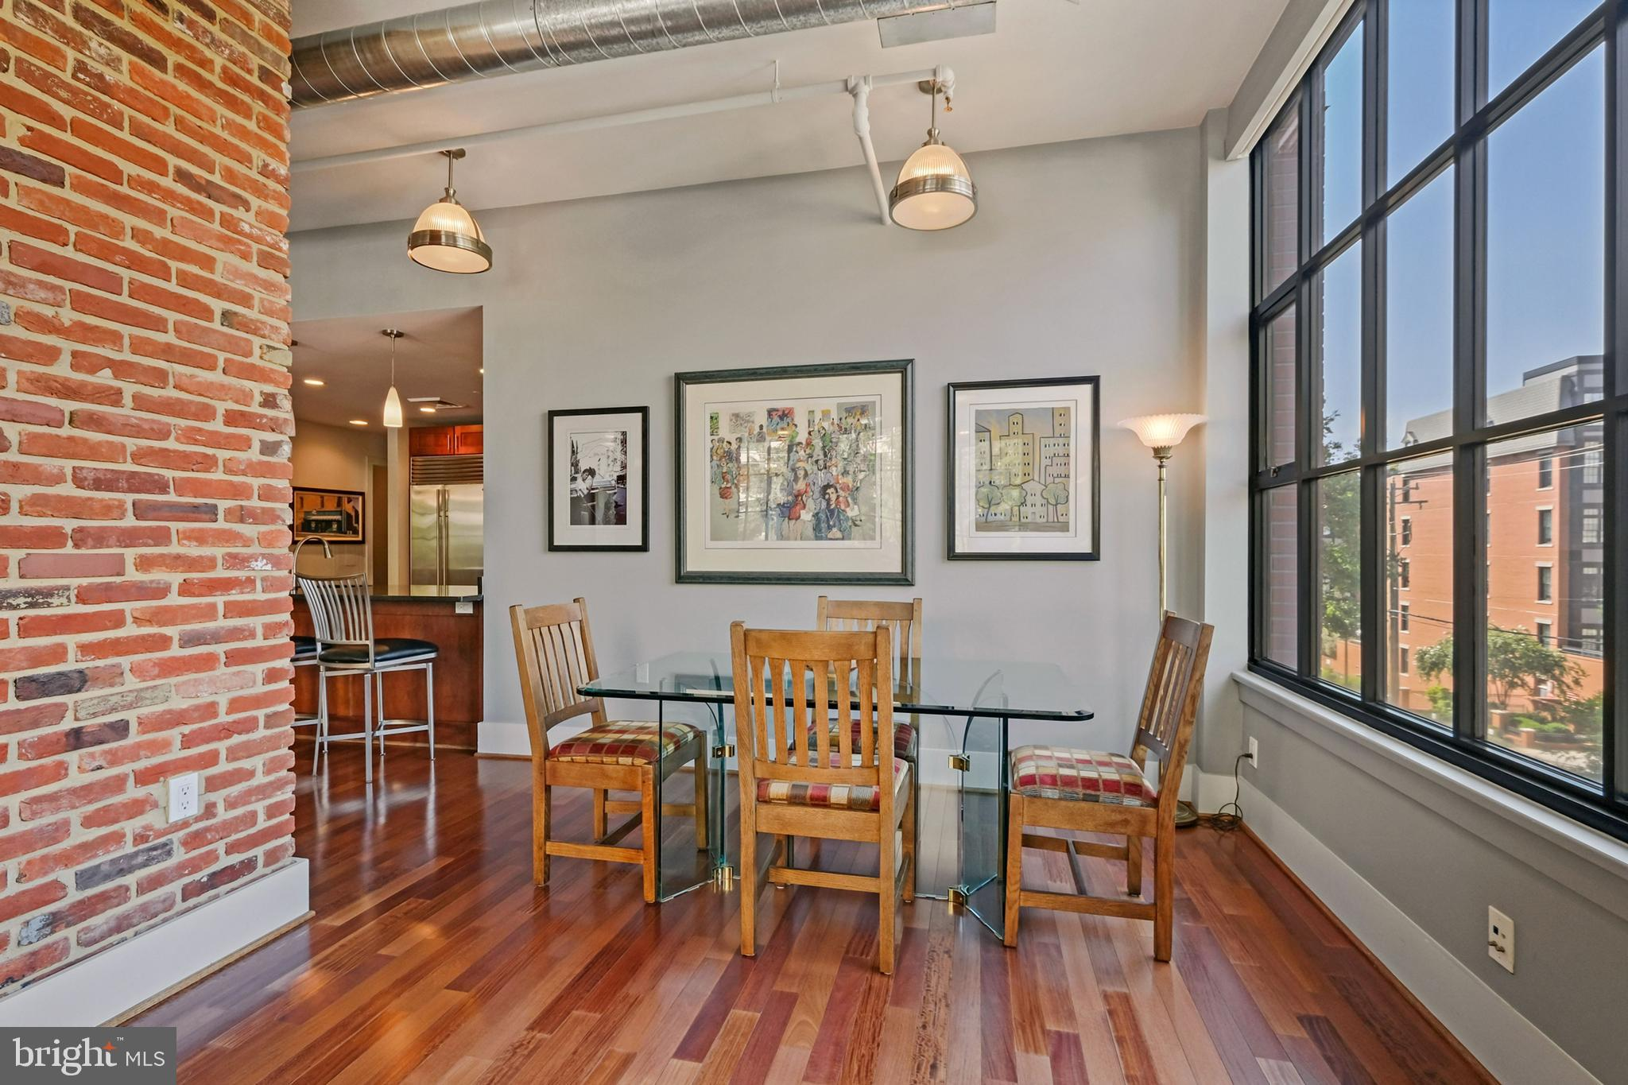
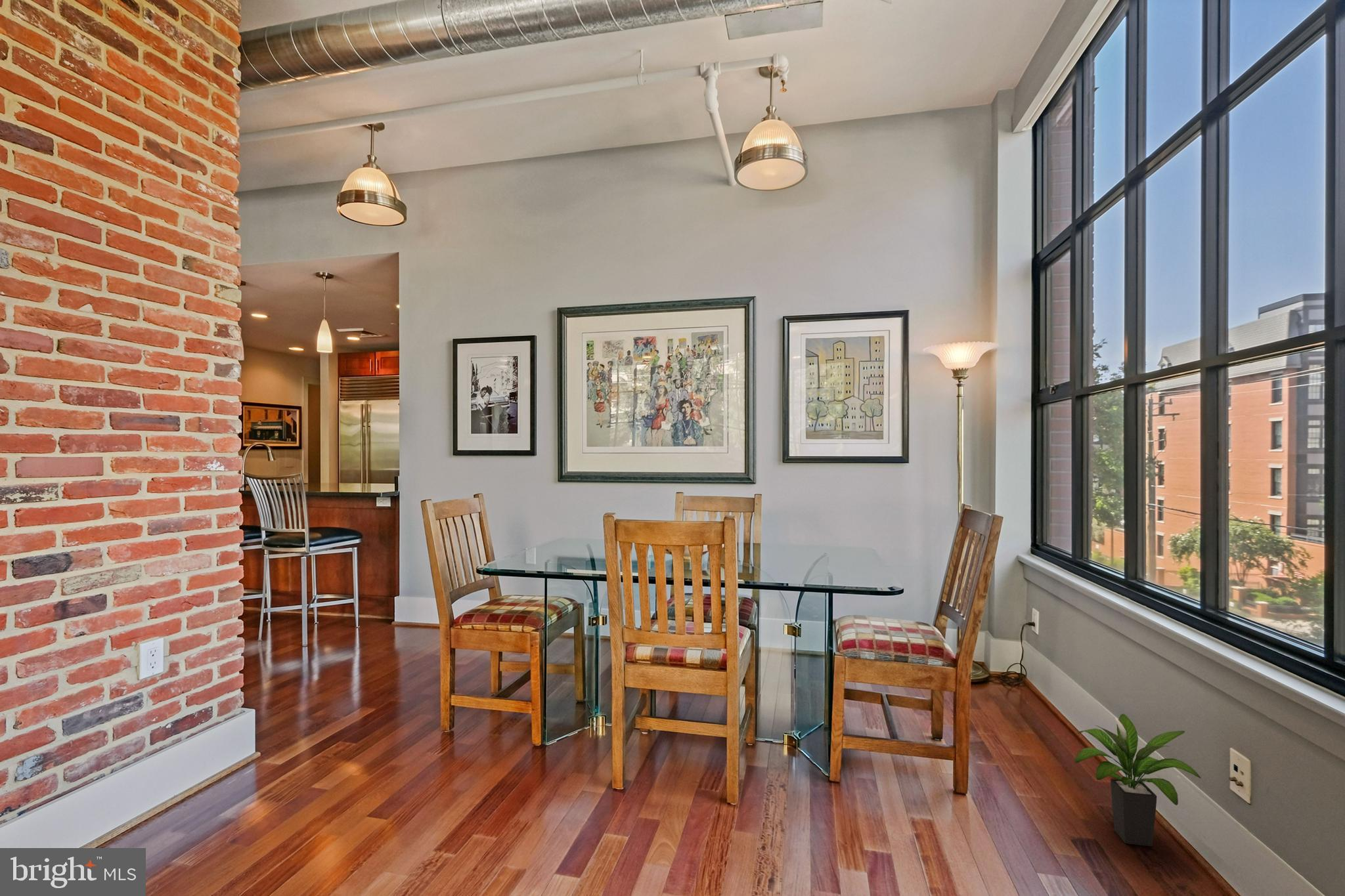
+ potted plant (1132, 779)
